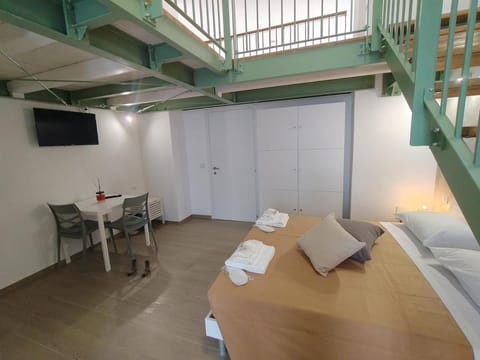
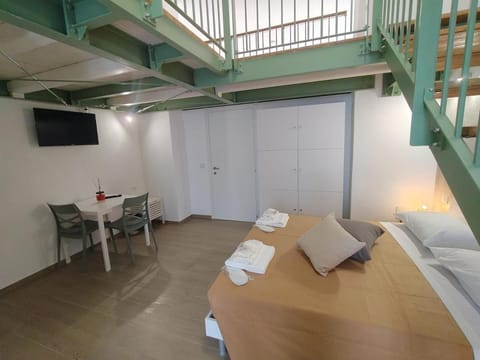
- boots (136, 267)
